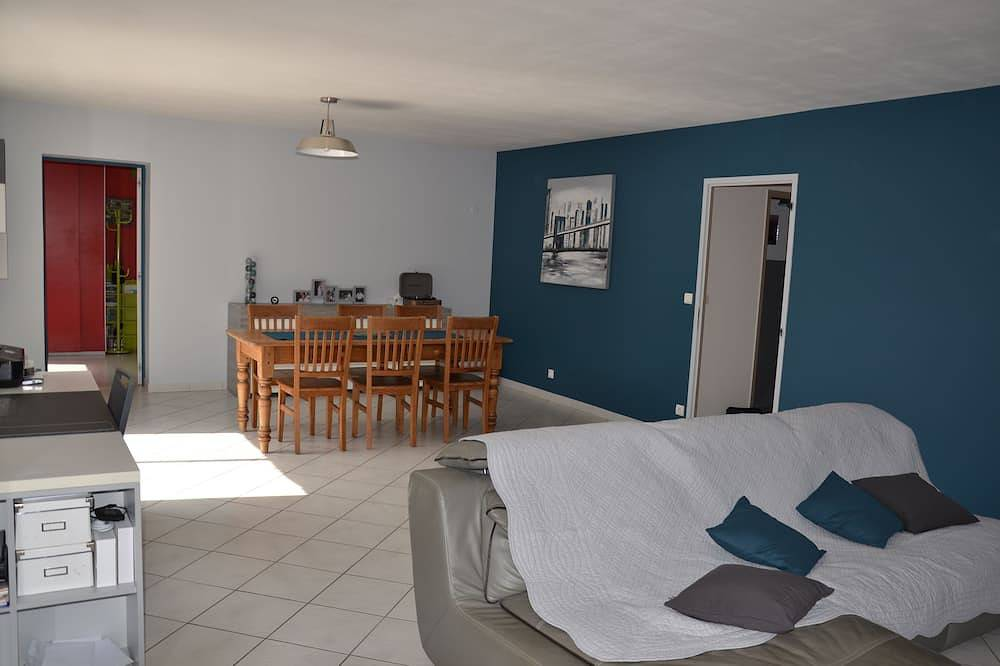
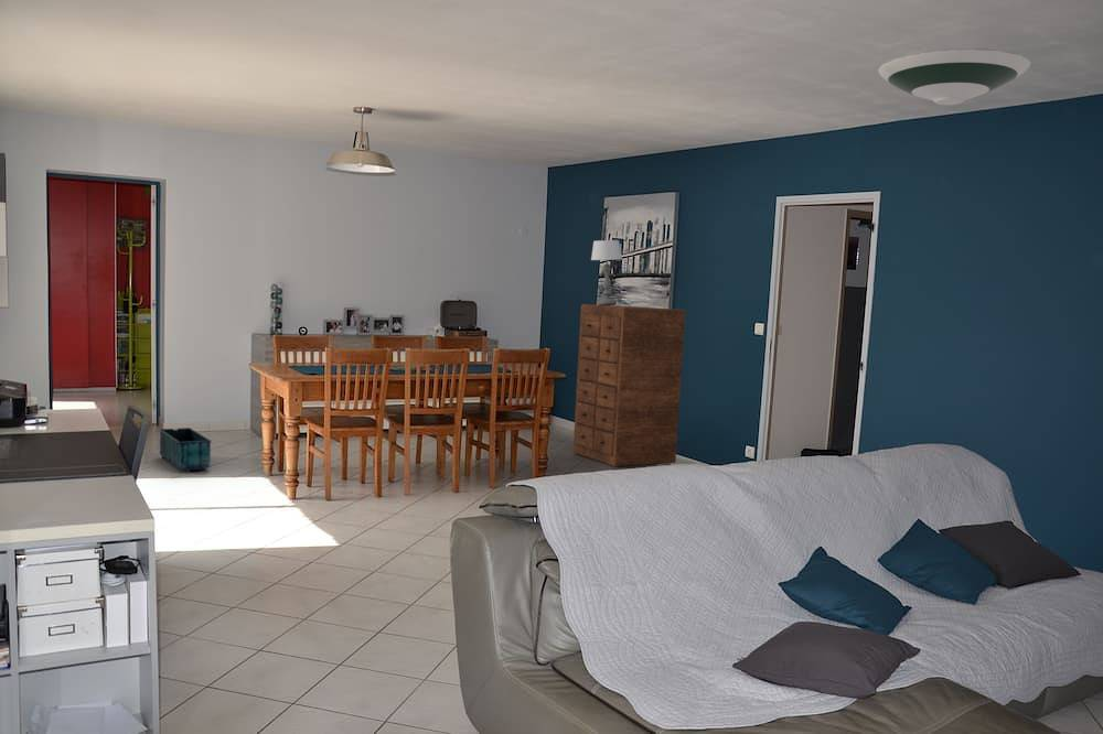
+ dresser (625, 382)
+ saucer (950, 85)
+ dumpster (184, 449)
+ table lamp (608, 273)
